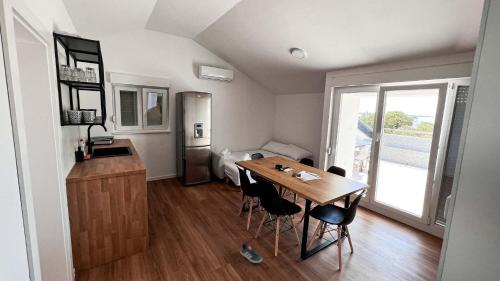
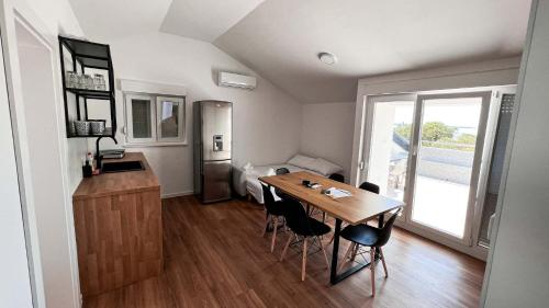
- sneaker (250, 252)
